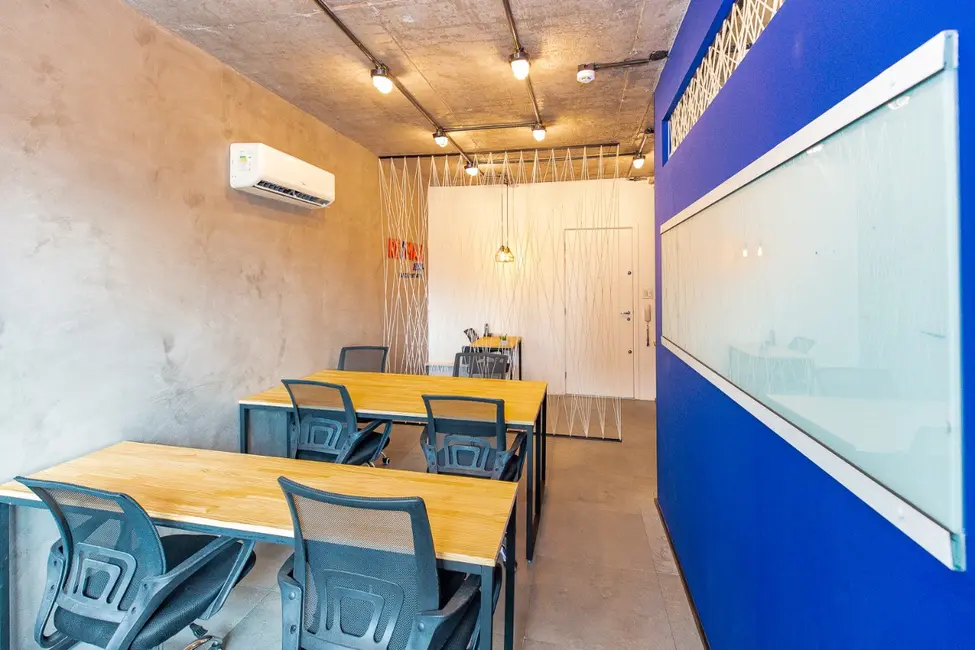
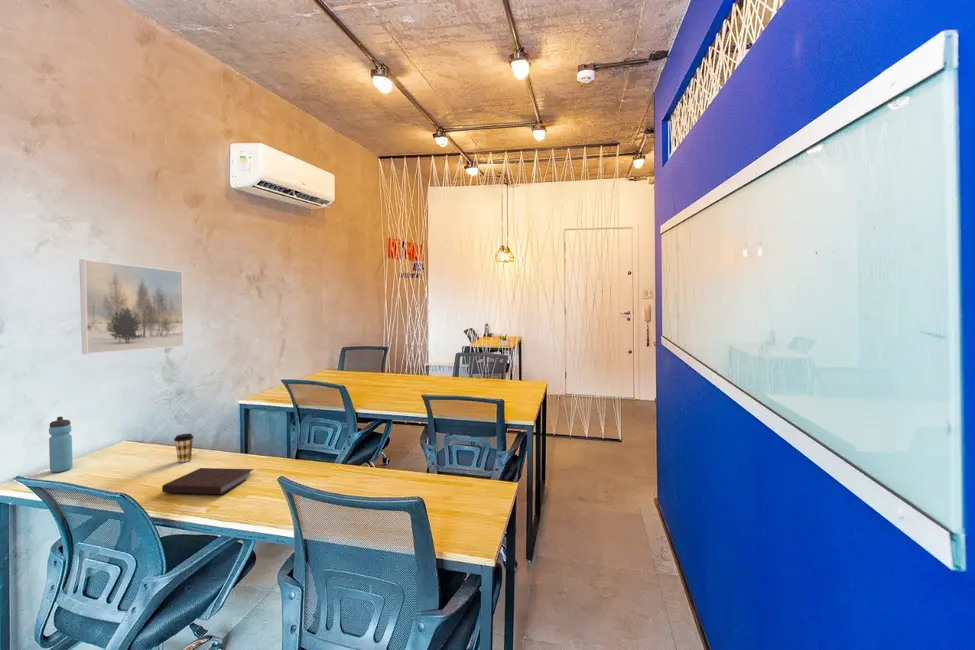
+ water bottle (60, 443)
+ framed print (137, 308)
+ notebook (210, 480)
+ coffee cup (184, 448)
